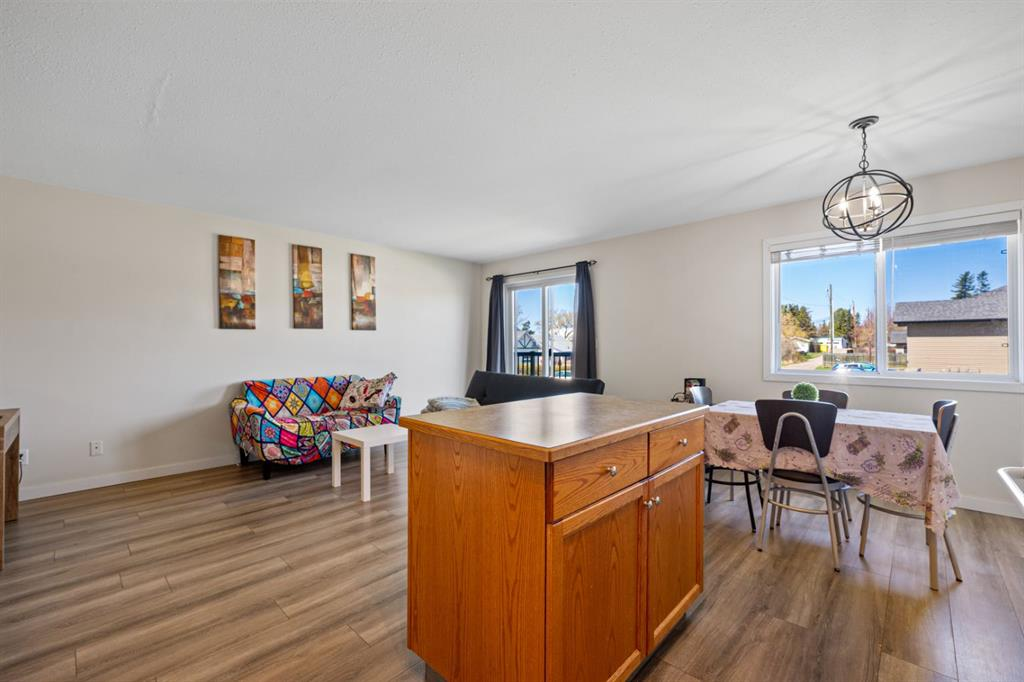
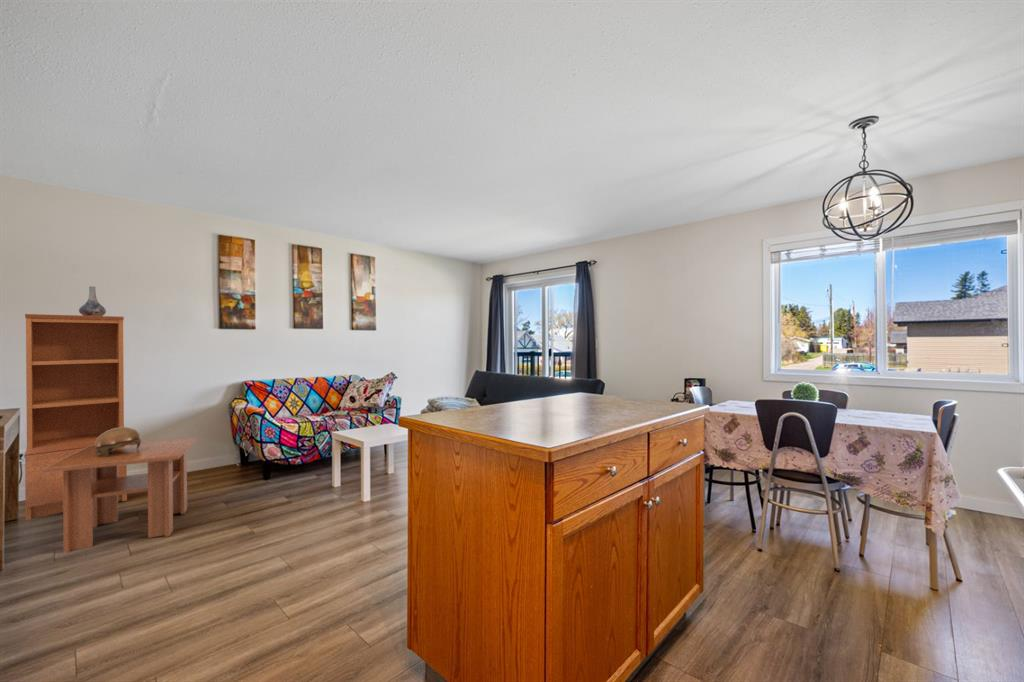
+ bookshelf (77, 408)
+ decorative bowl (118, 439)
+ decorative vase (92, 301)
+ coffee table (132, 489)
